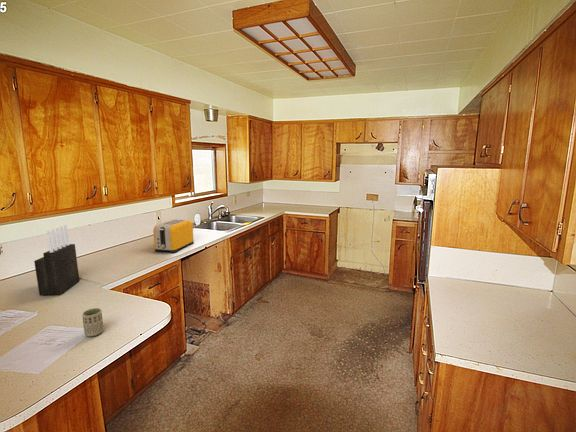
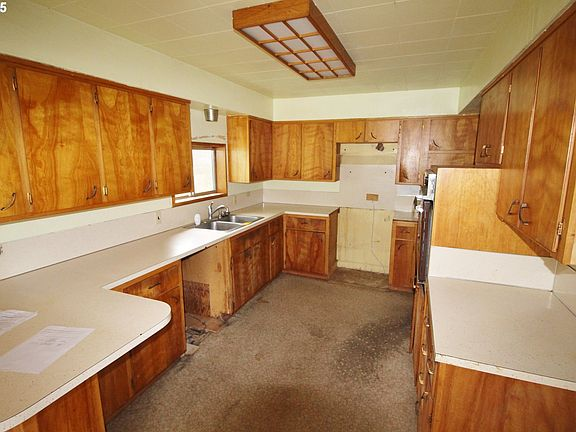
- cup (93, 322)
- knife block (54, 258)
- toaster (173, 234)
